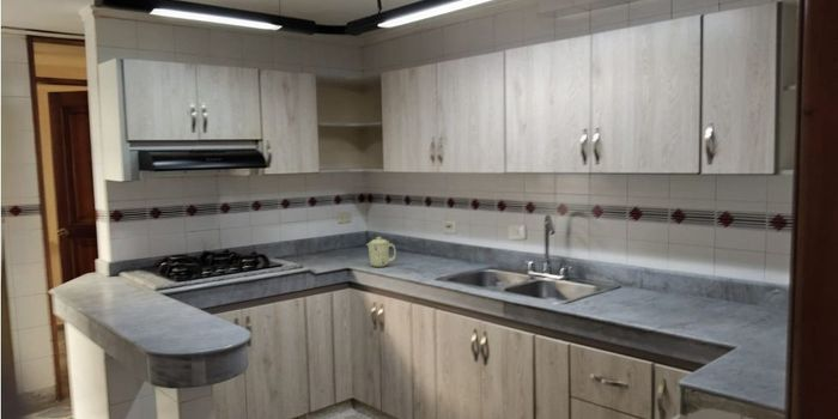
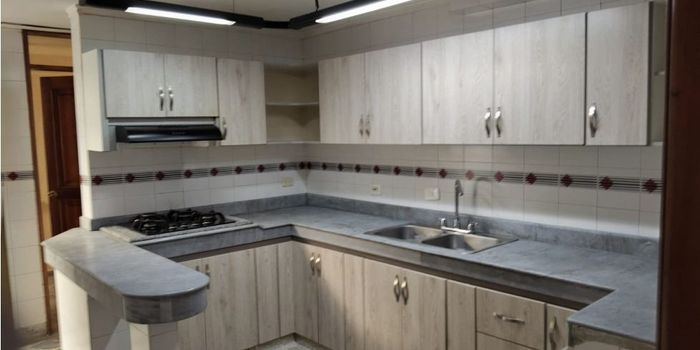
- mug (381, 251)
